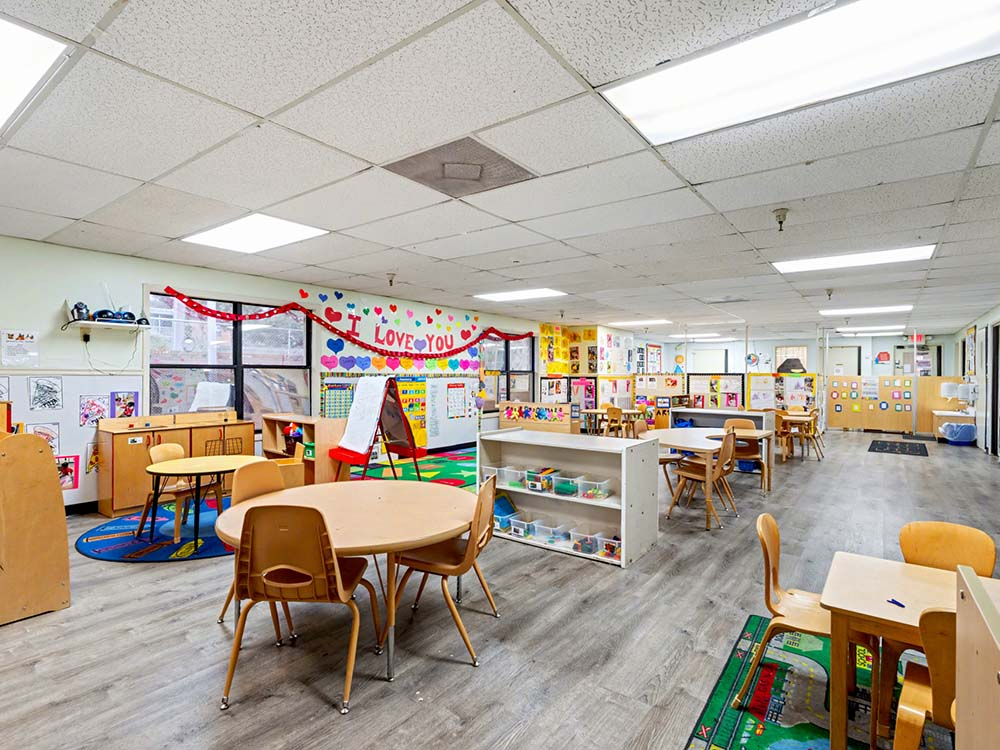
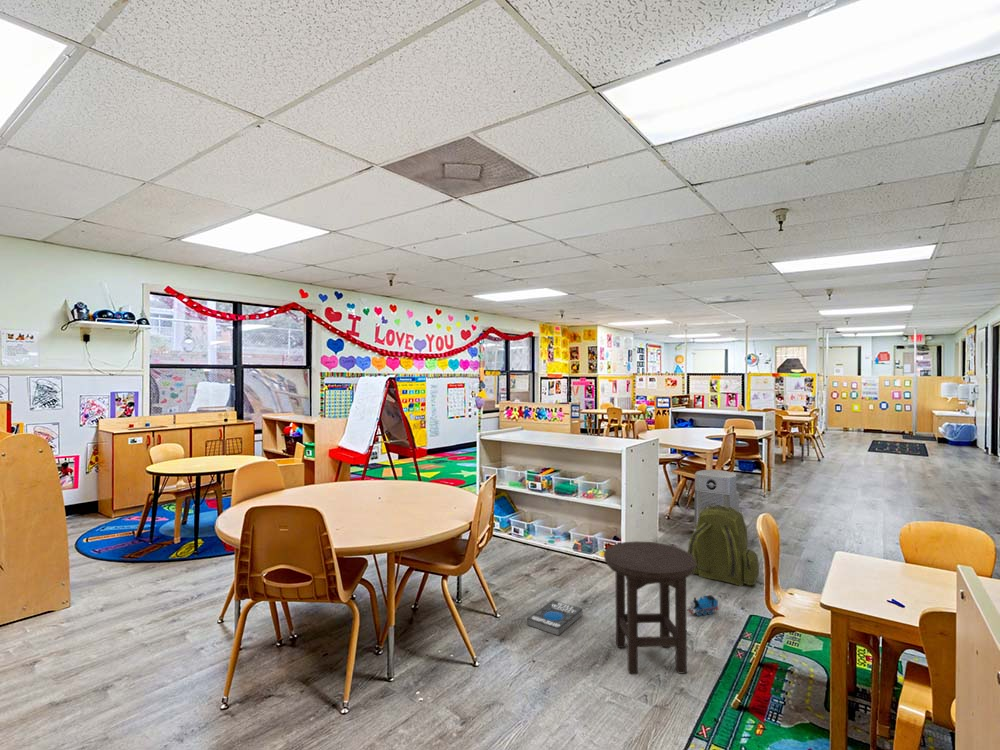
+ toy train (702, 604)
+ air purifier (716, 505)
+ backpack (721, 542)
+ book (555, 616)
+ stool (649, 614)
